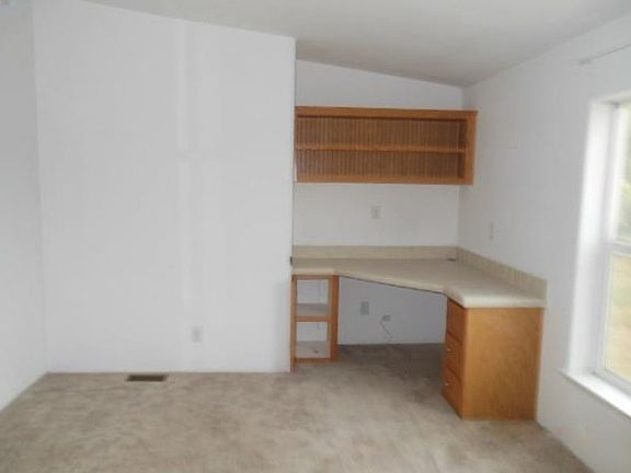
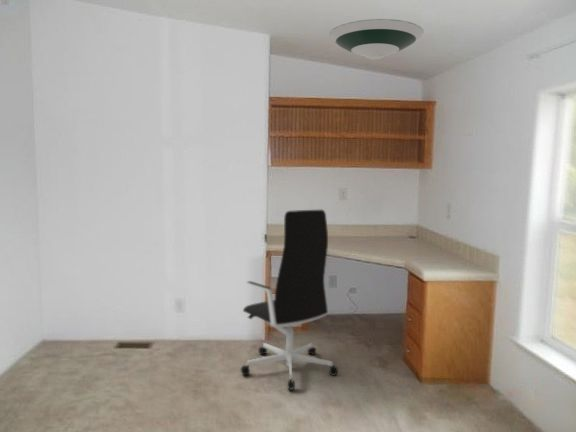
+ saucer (375, 46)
+ office chair (288, 288)
